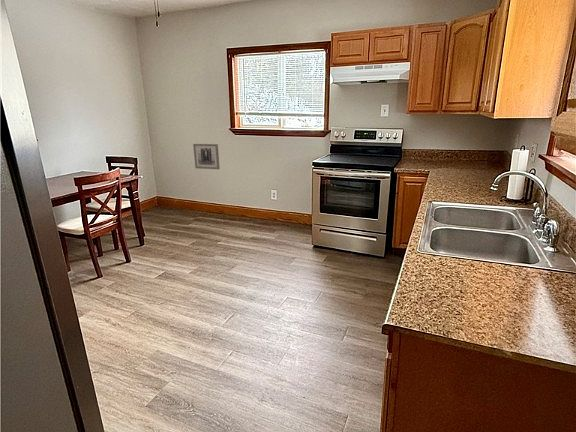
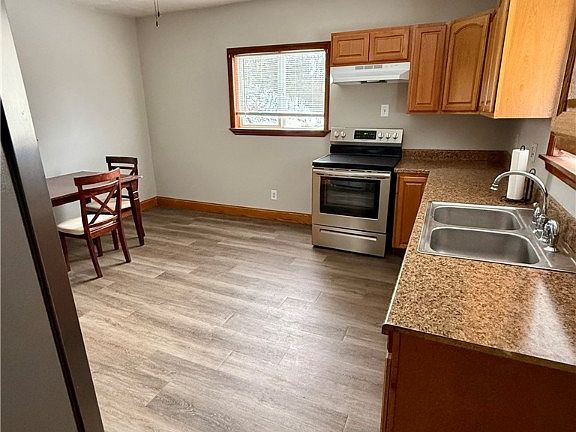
- wall art (206, 156)
